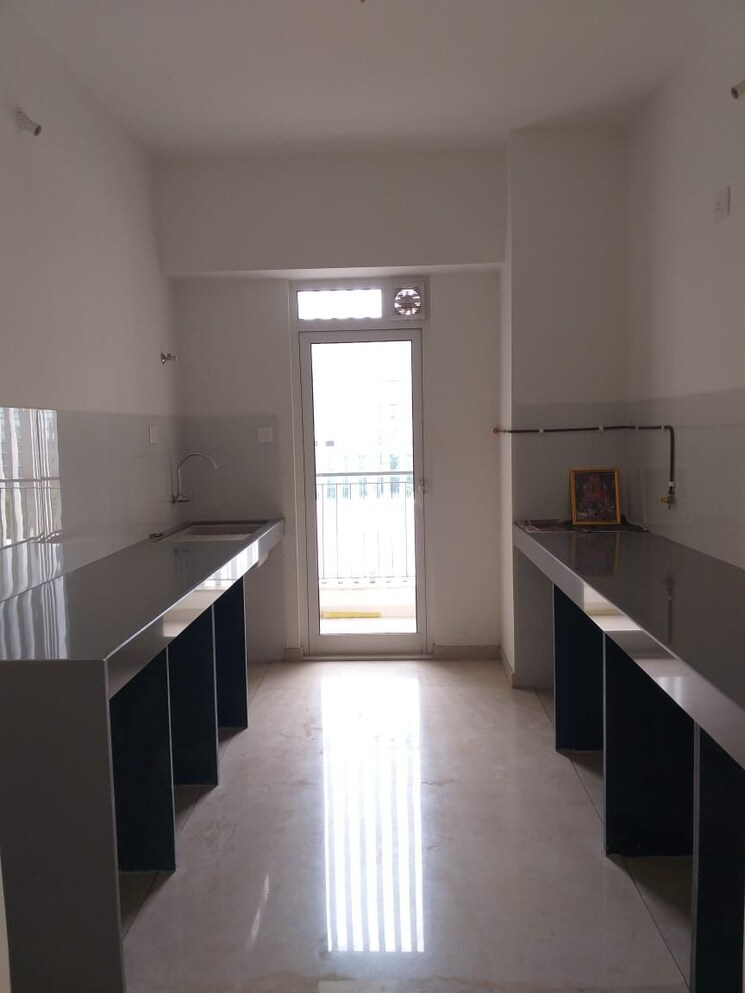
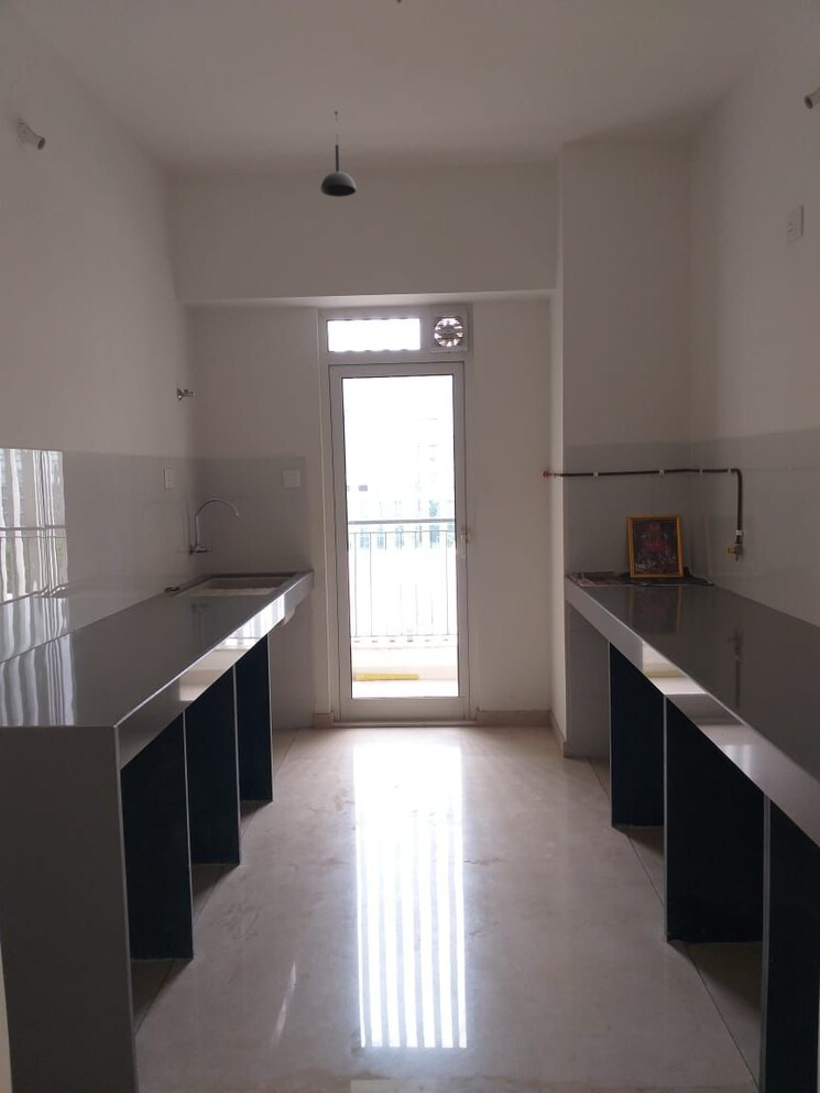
+ pendant light (337, 151)
